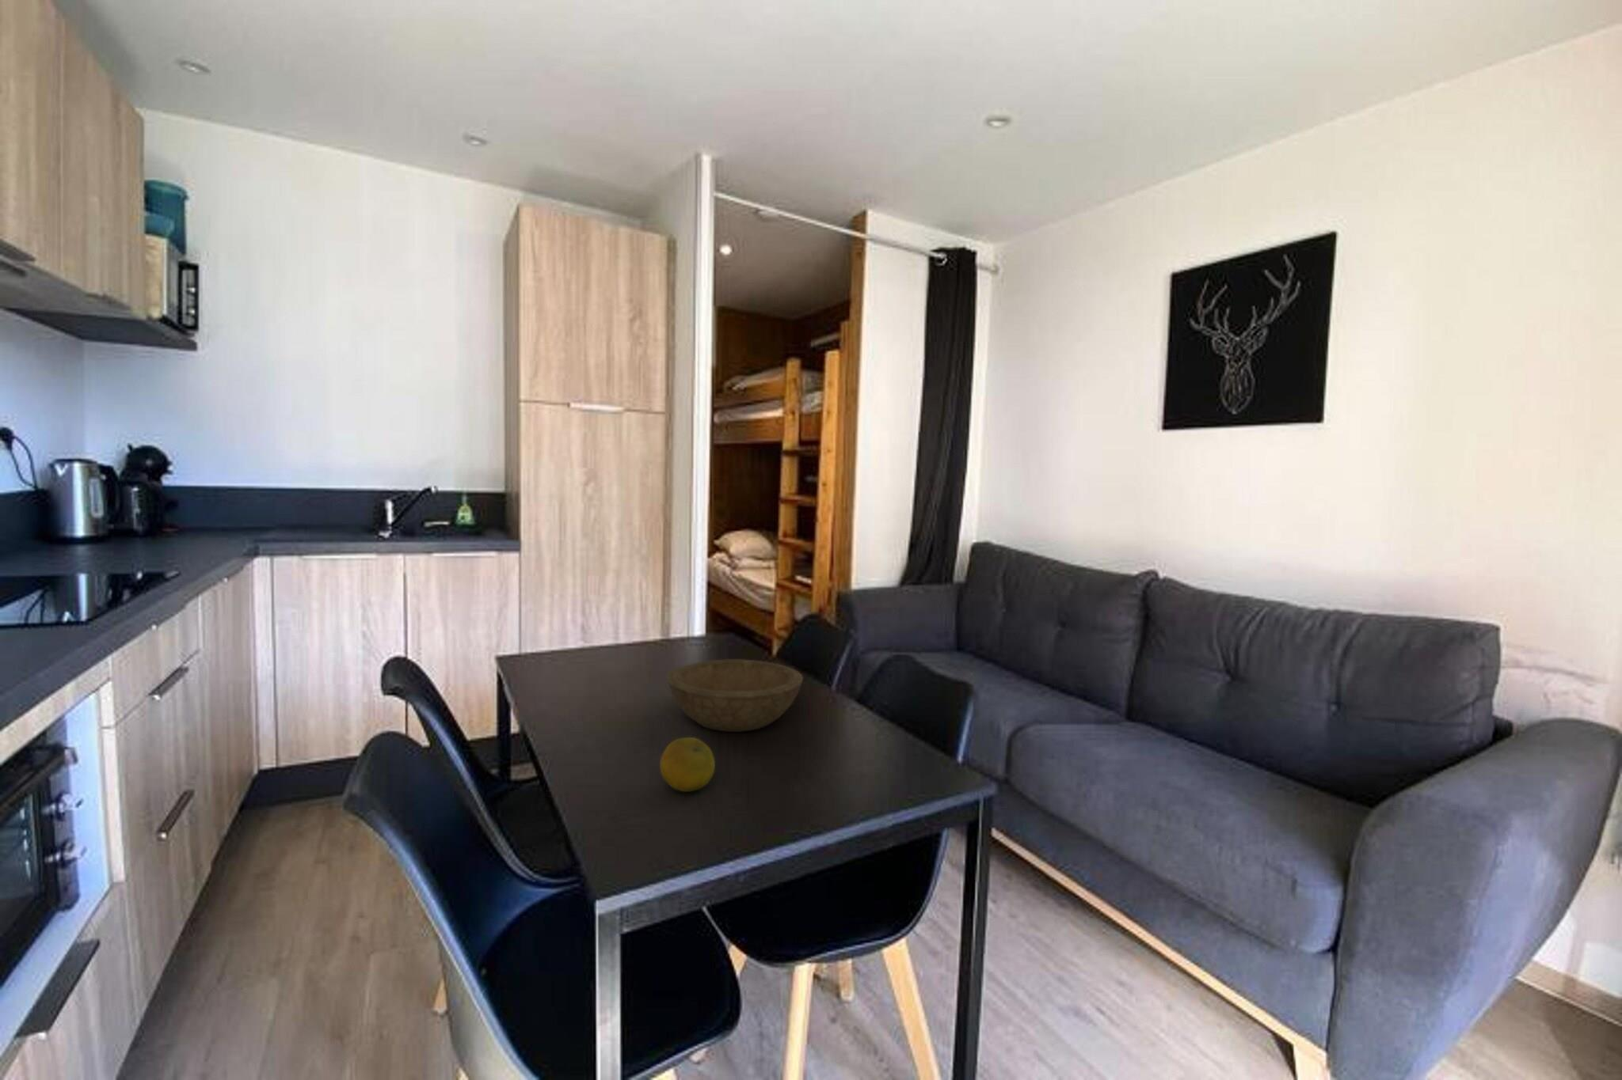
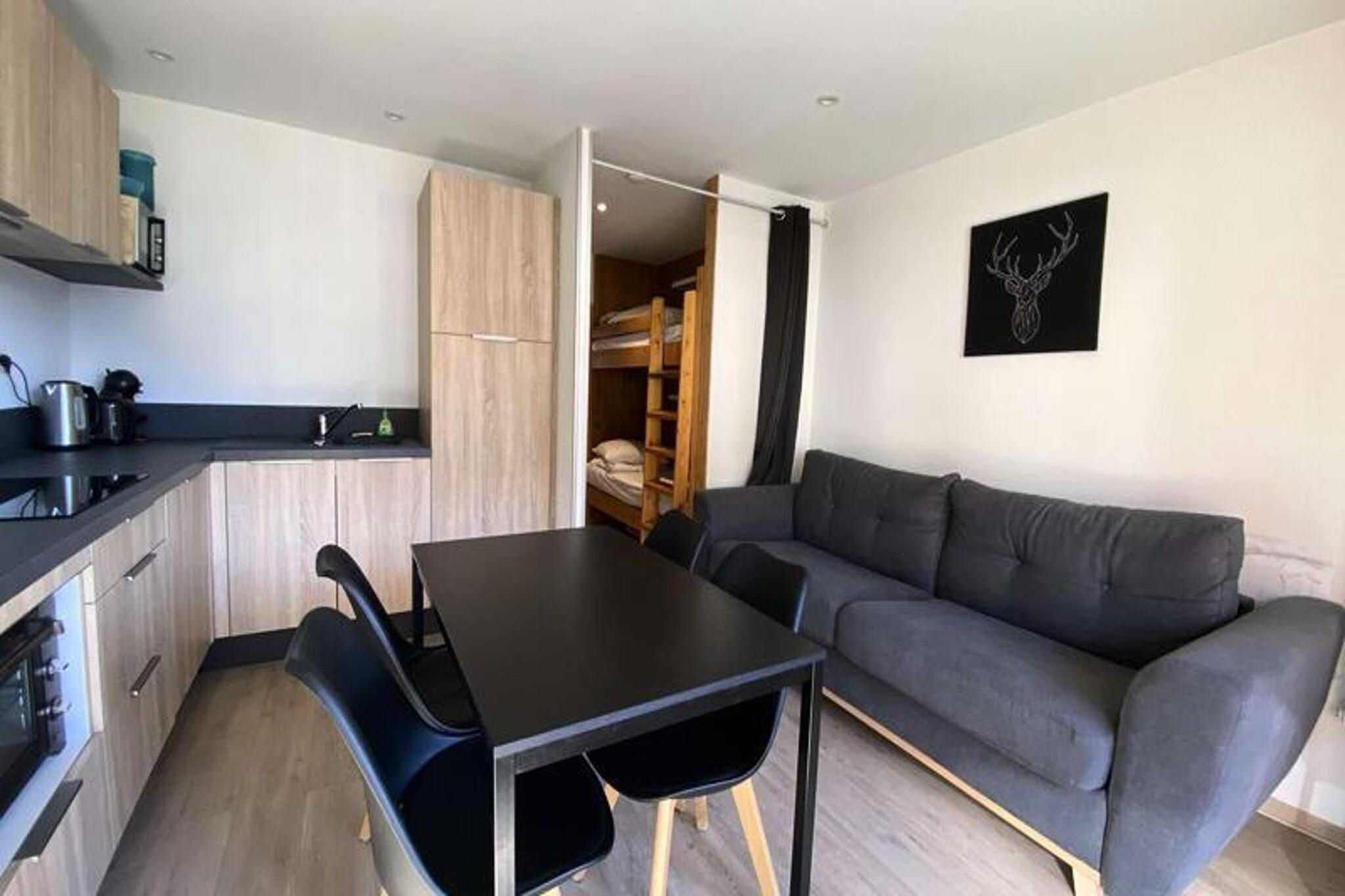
- fruit (687, 764)
- bowl (734, 697)
